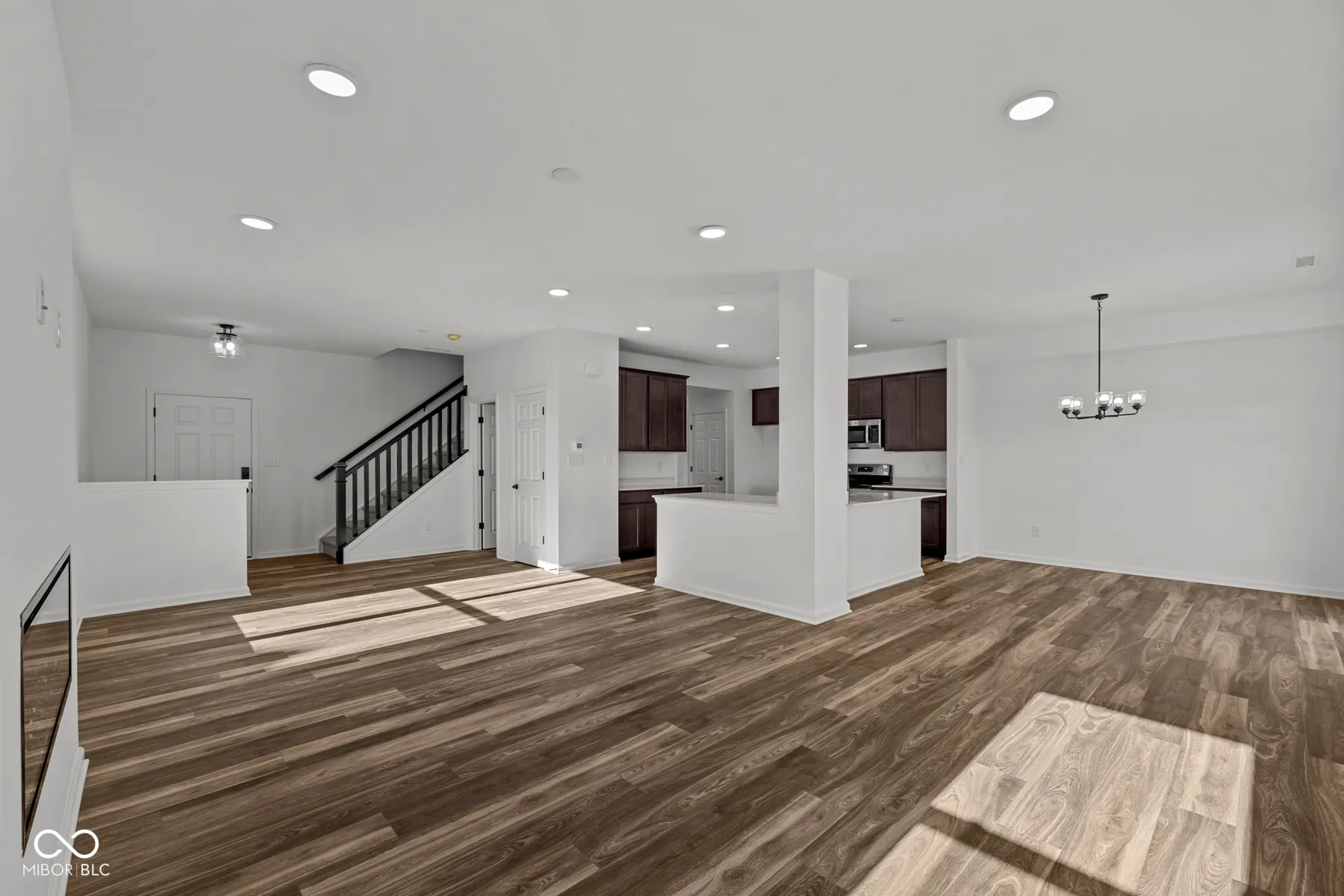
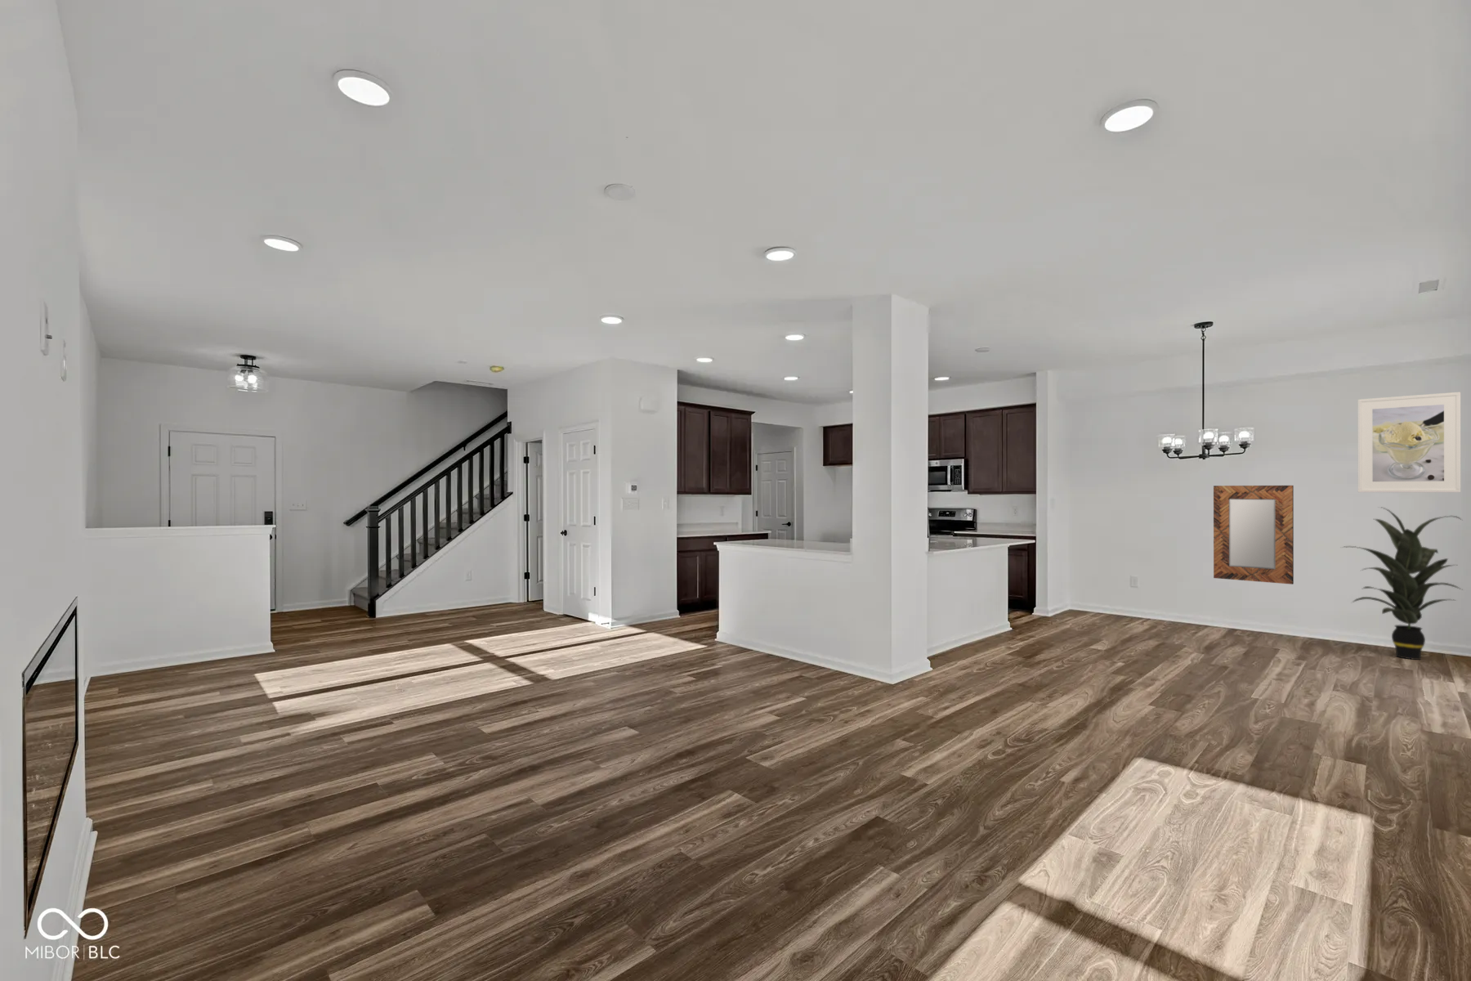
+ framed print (1408, 443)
+ home mirror (1252, 533)
+ indoor plant (1401, 581)
